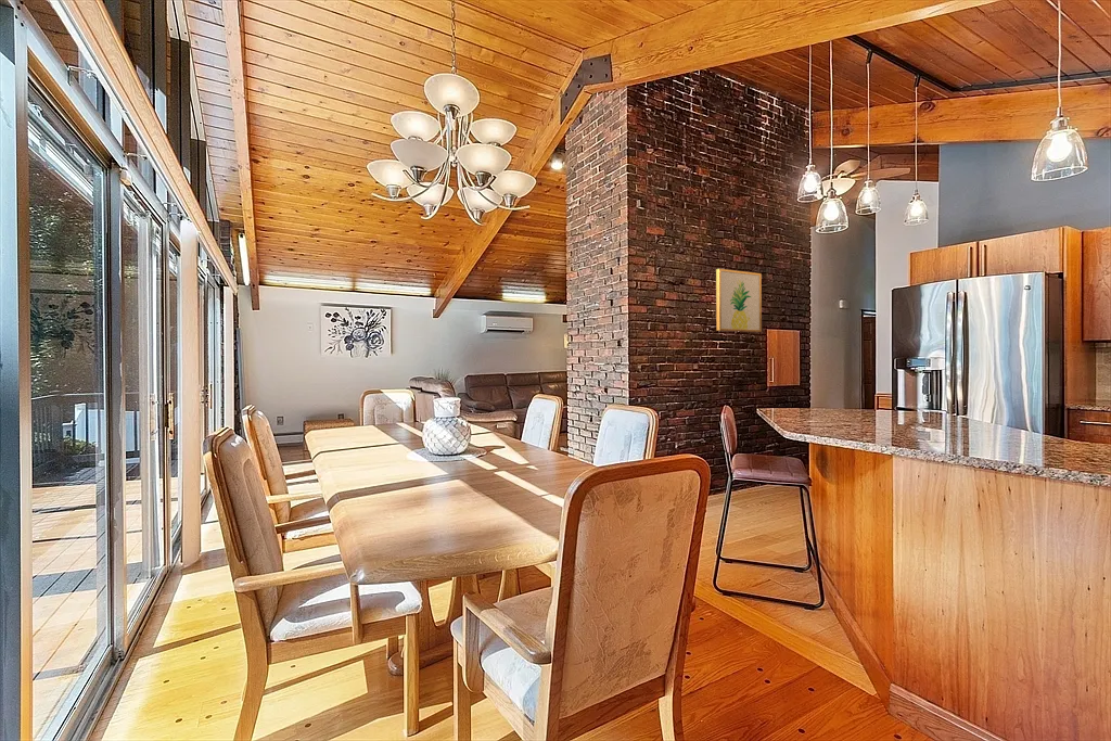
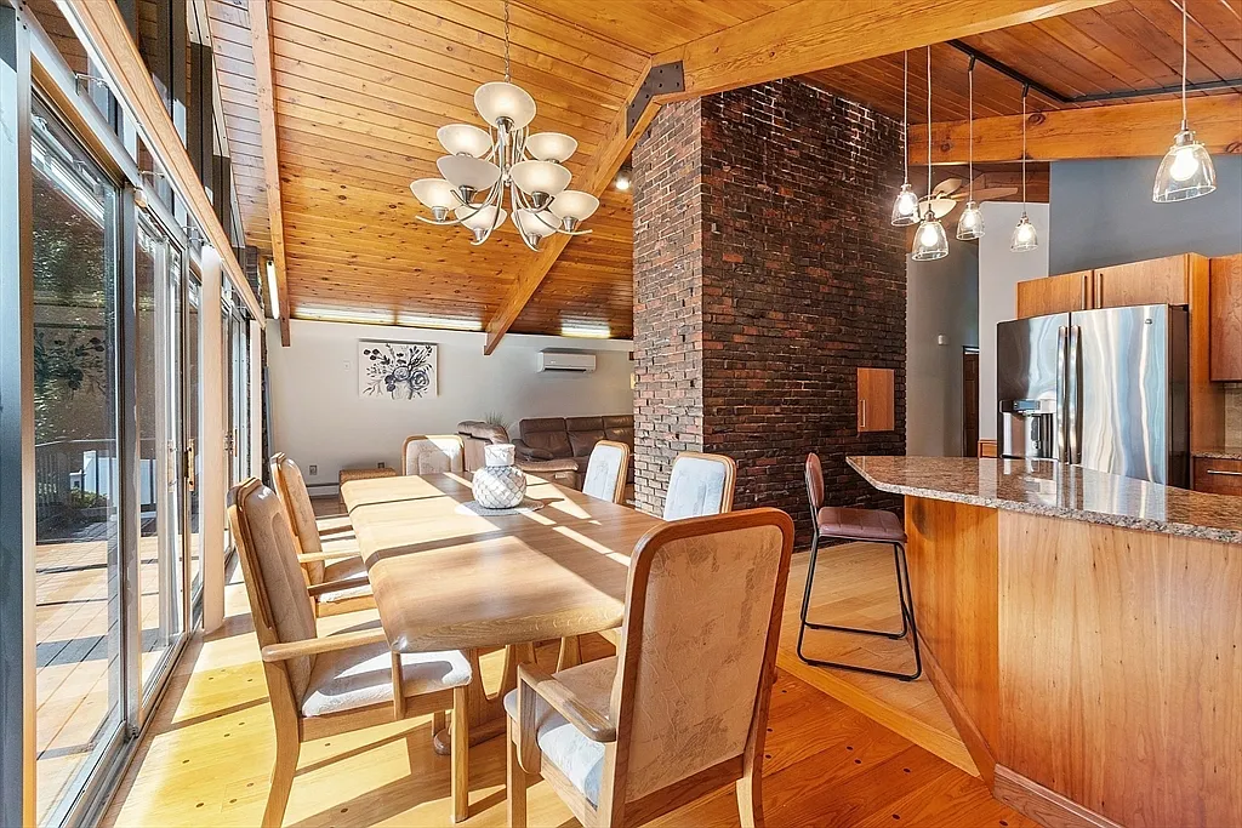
- wall art (739, 301)
